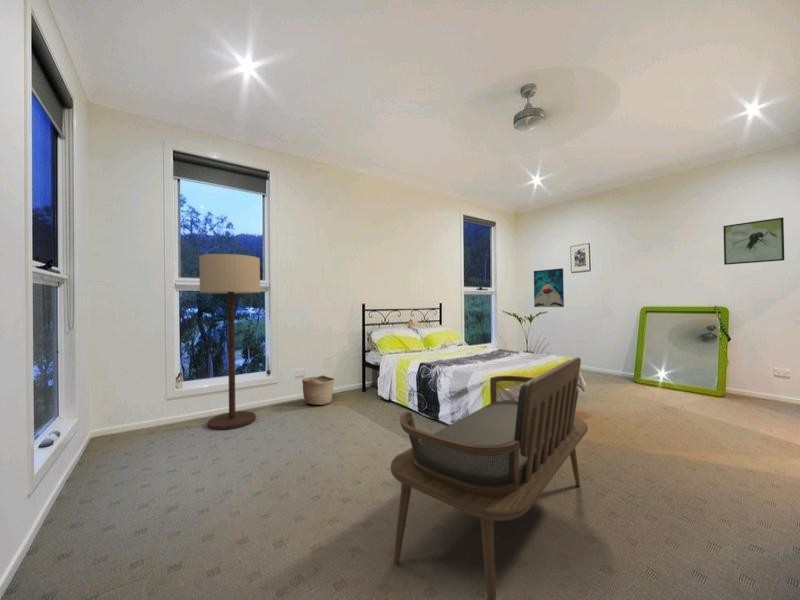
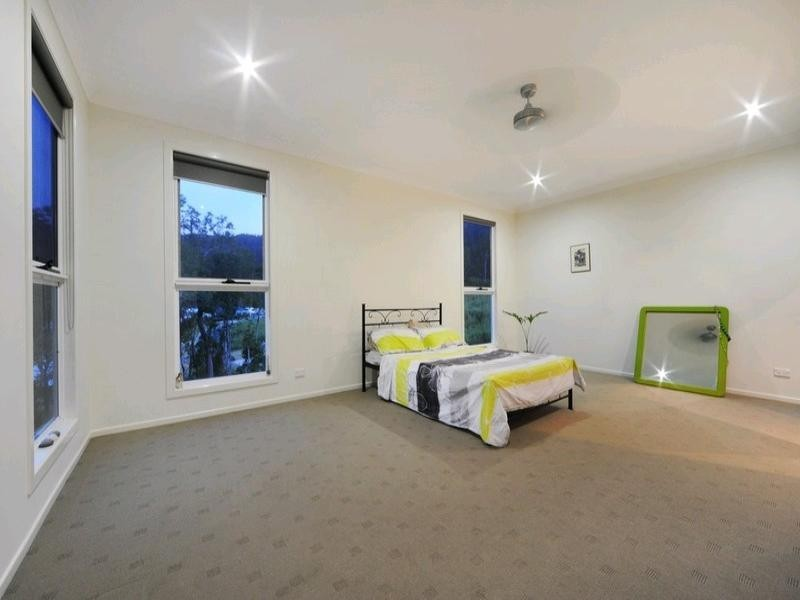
- bench (501, 439)
- basket (318, 389)
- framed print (752, 242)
- floor lamp (231, 339)
- wall art (548, 288)
